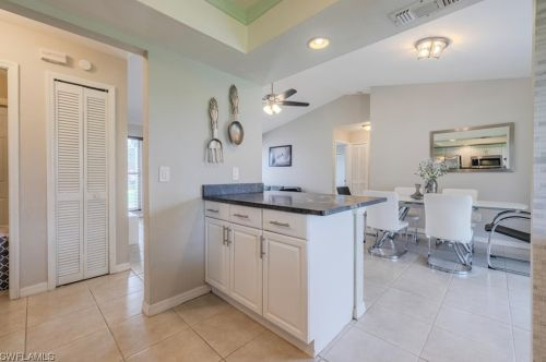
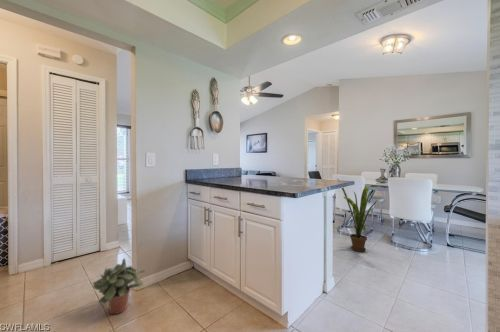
+ potted plant (119, 285)
+ house plant (363, 214)
